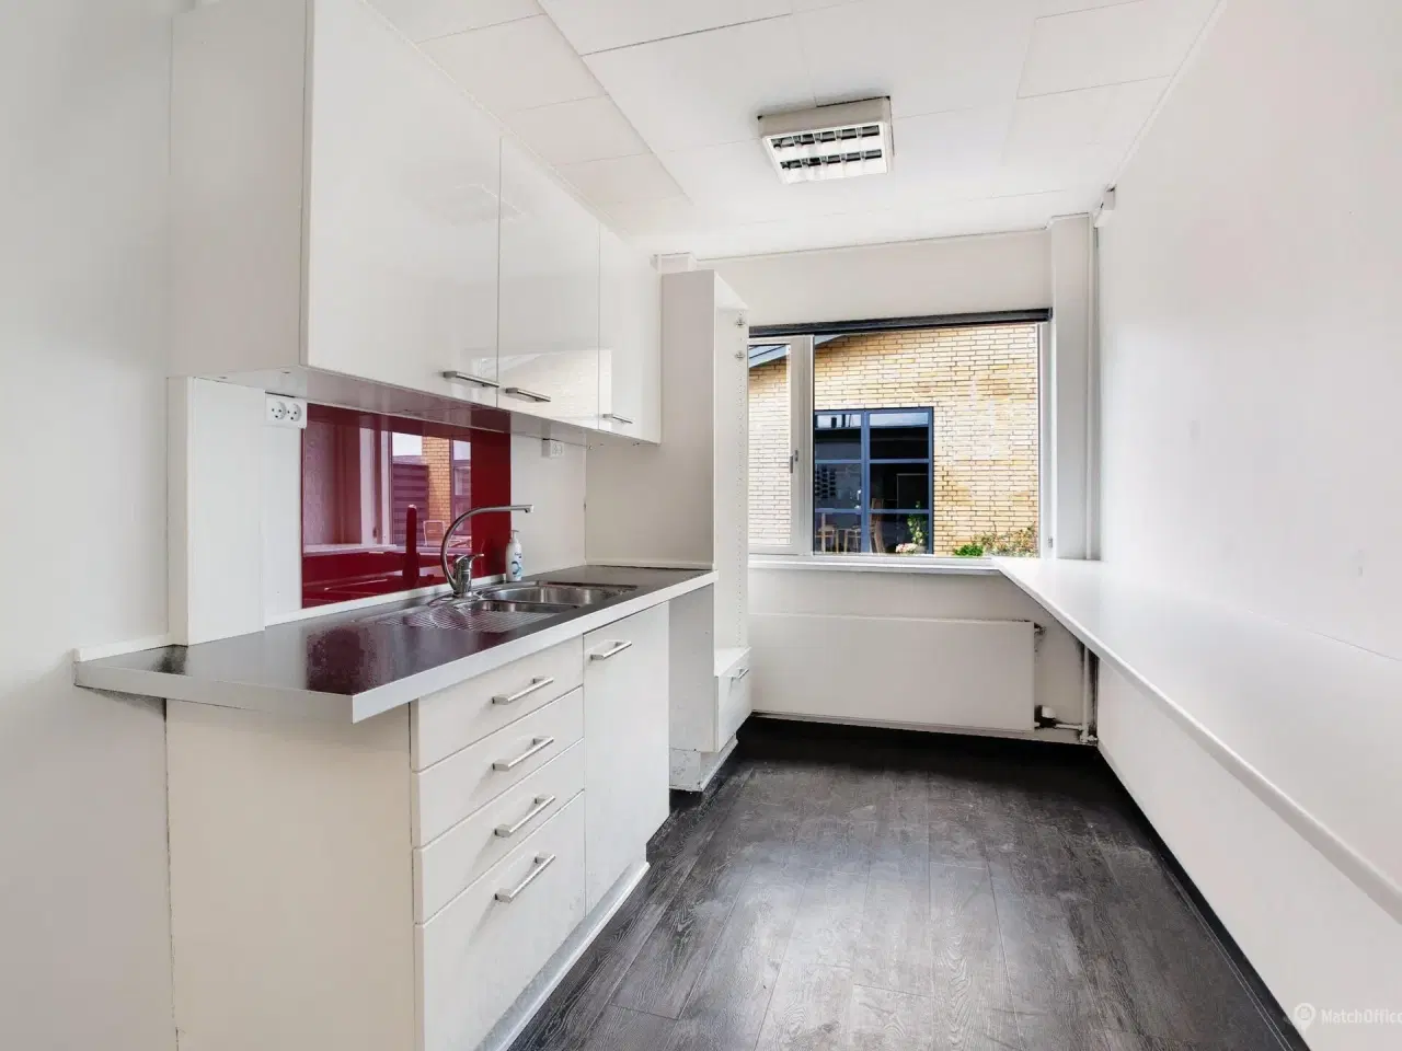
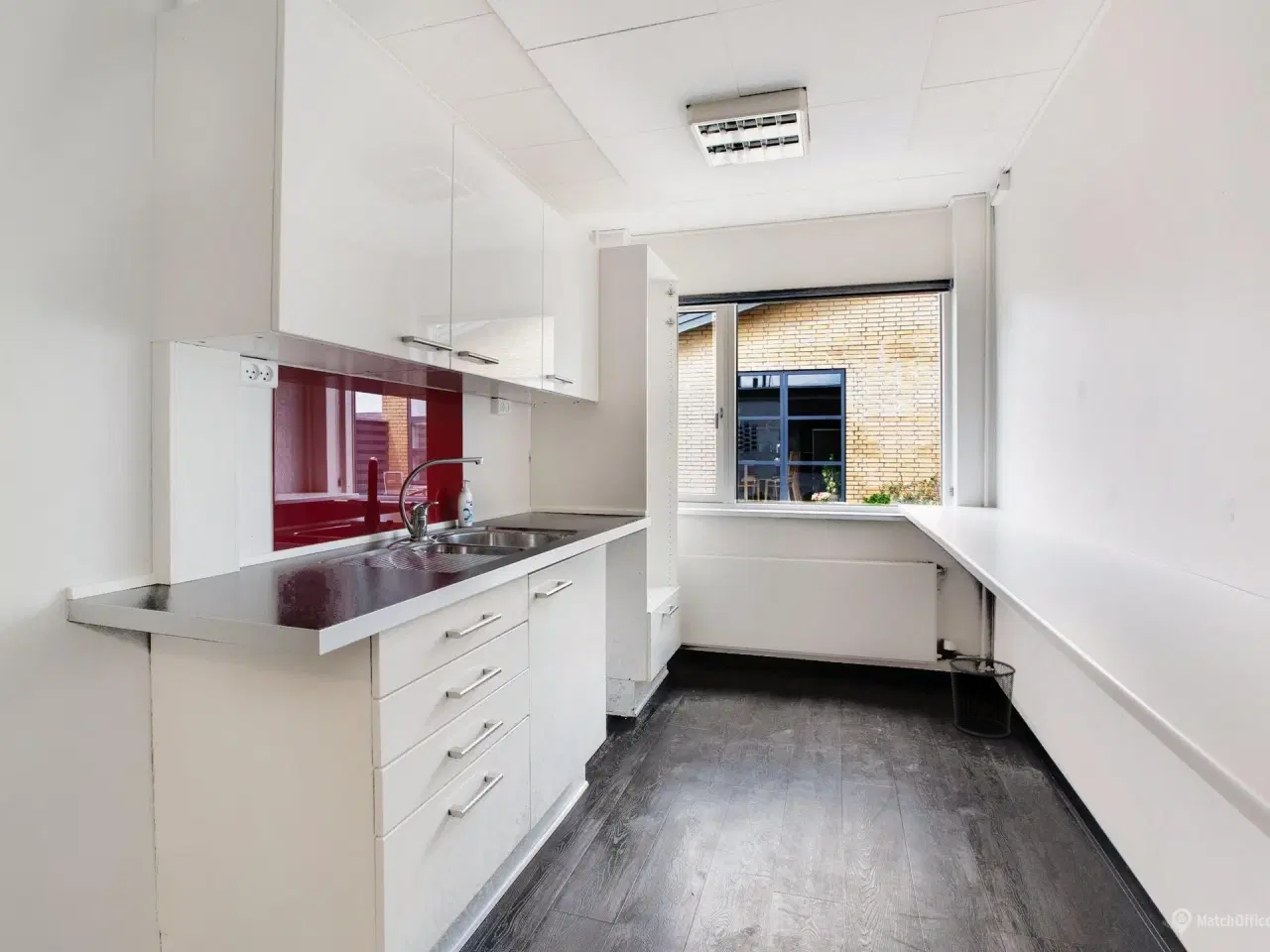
+ waste bin (981, 696)
